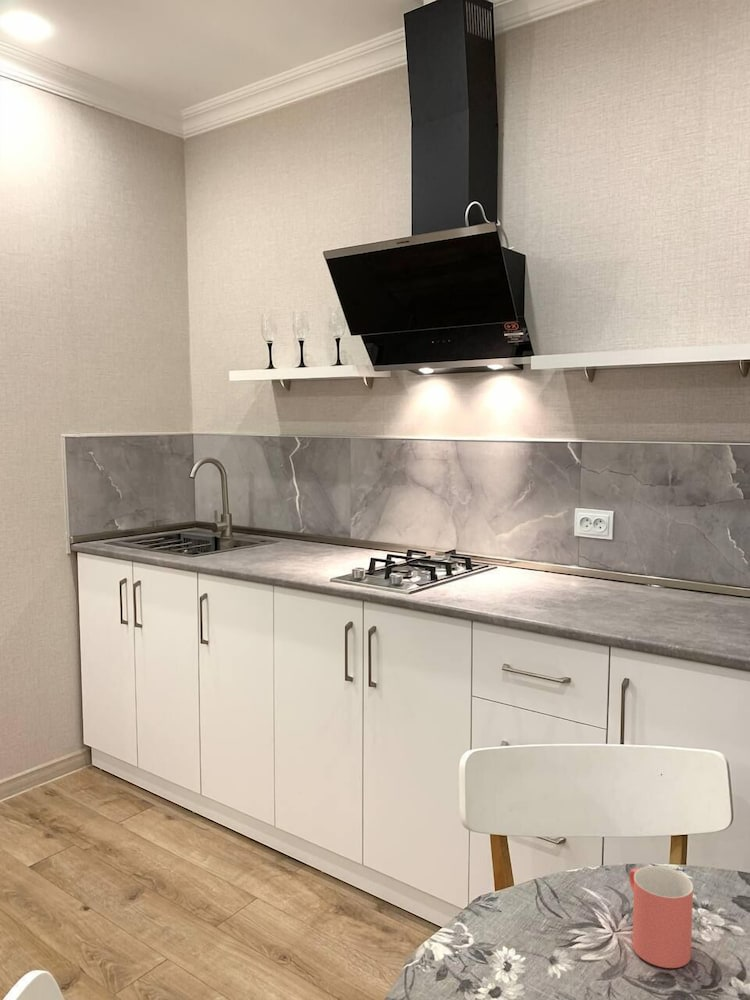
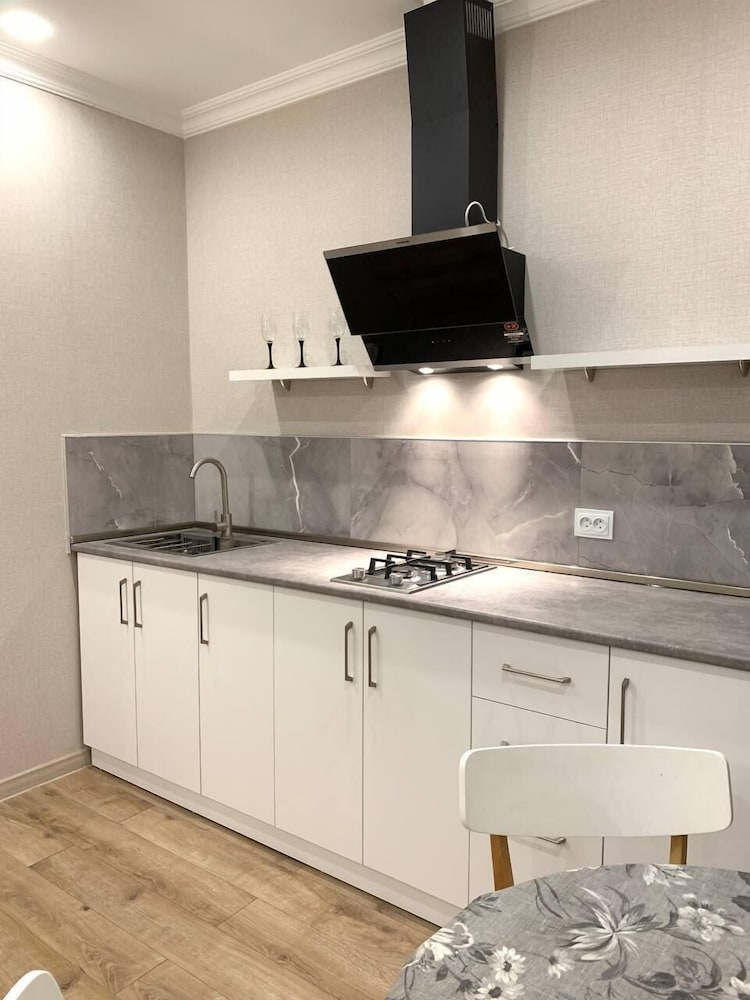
- cup (654, 907)
